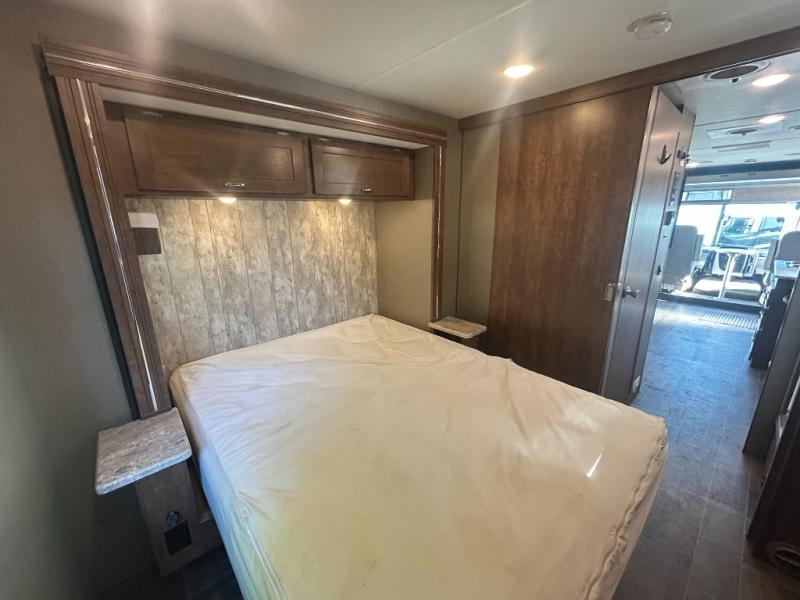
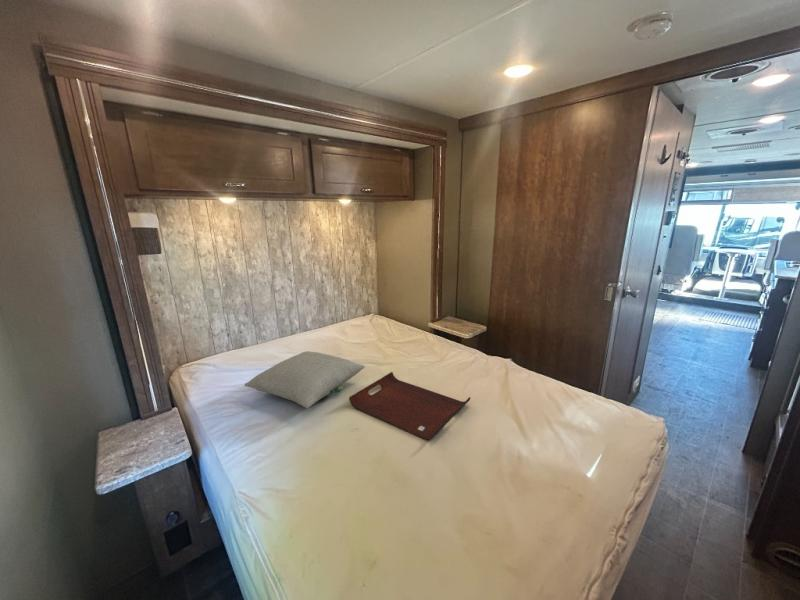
+ pillow (307, 375)
+ serving tray (409, 401)
